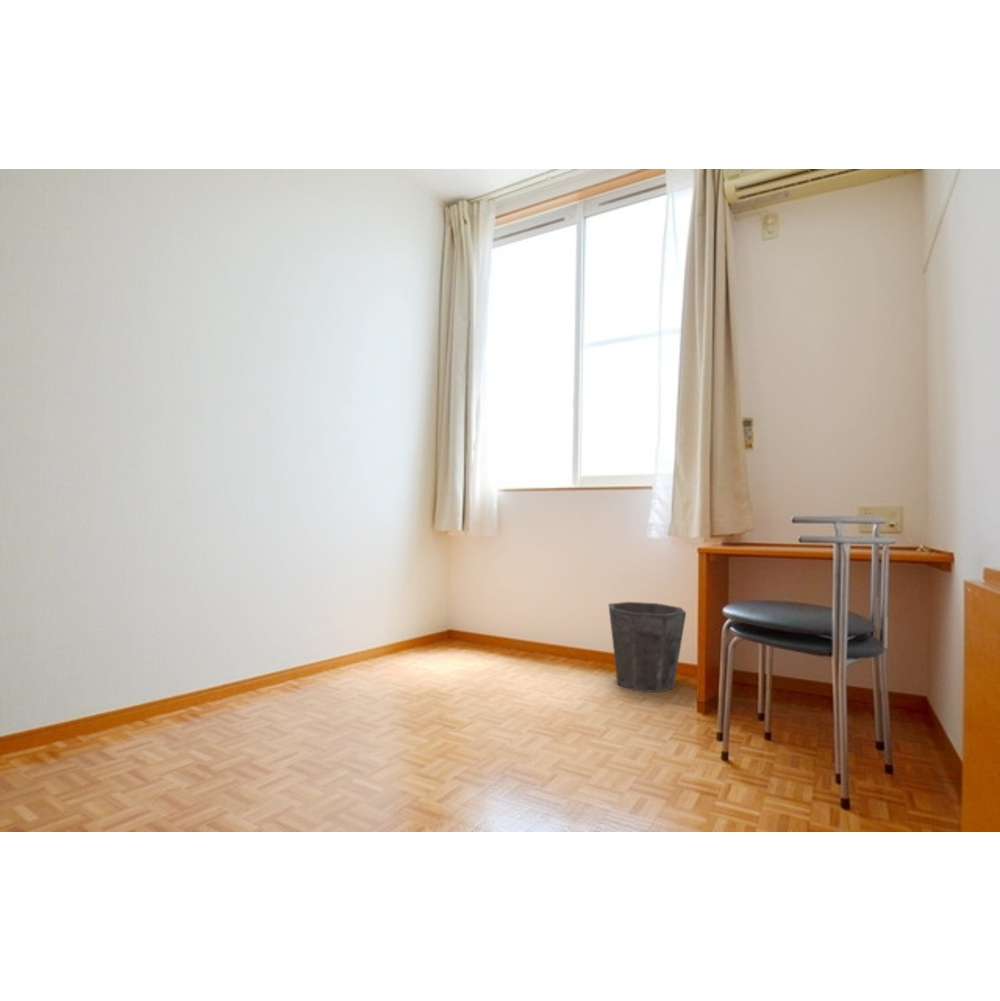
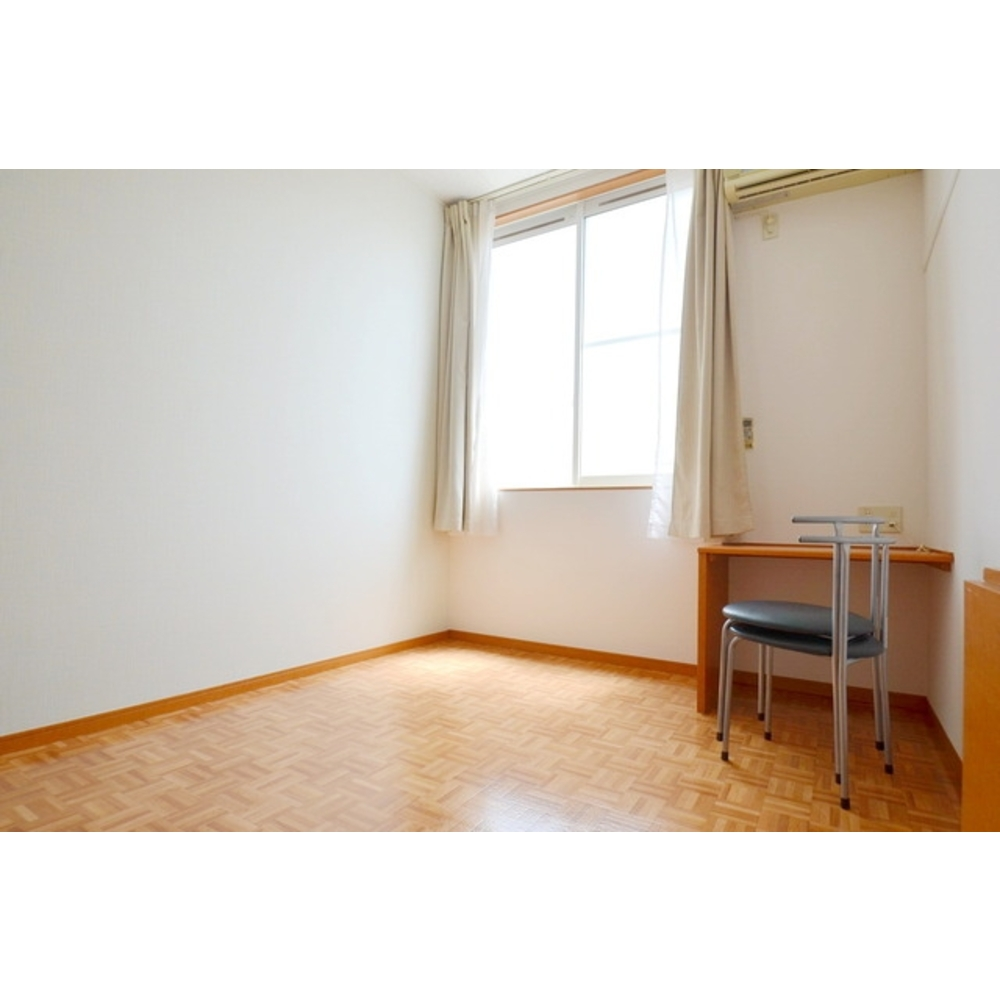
- waste bin (645, 645)
